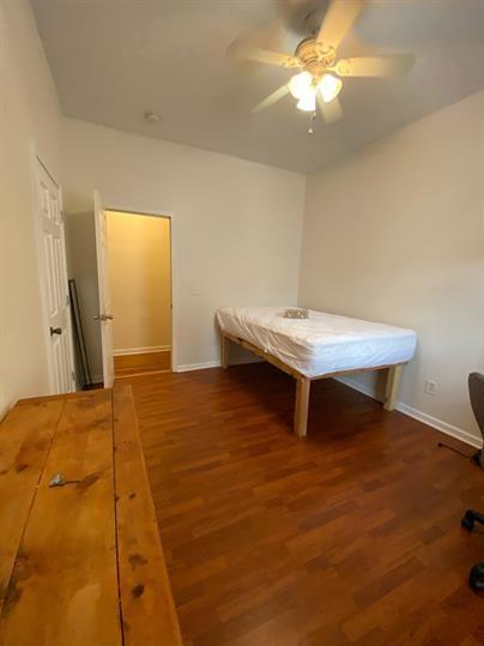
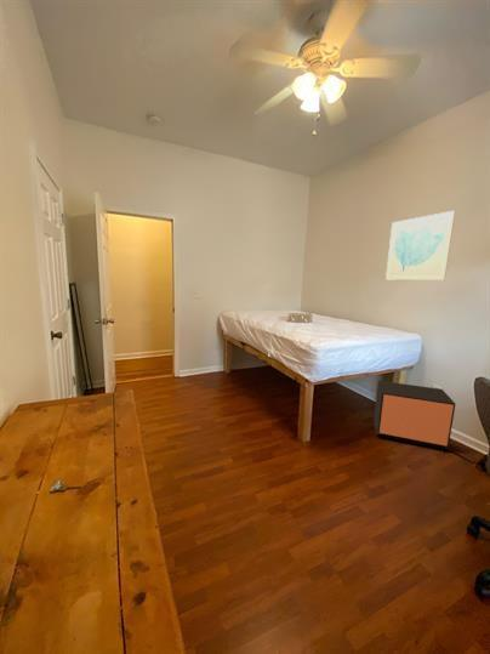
+ nightstand (410, 413)
+ wall art (416, 249)
